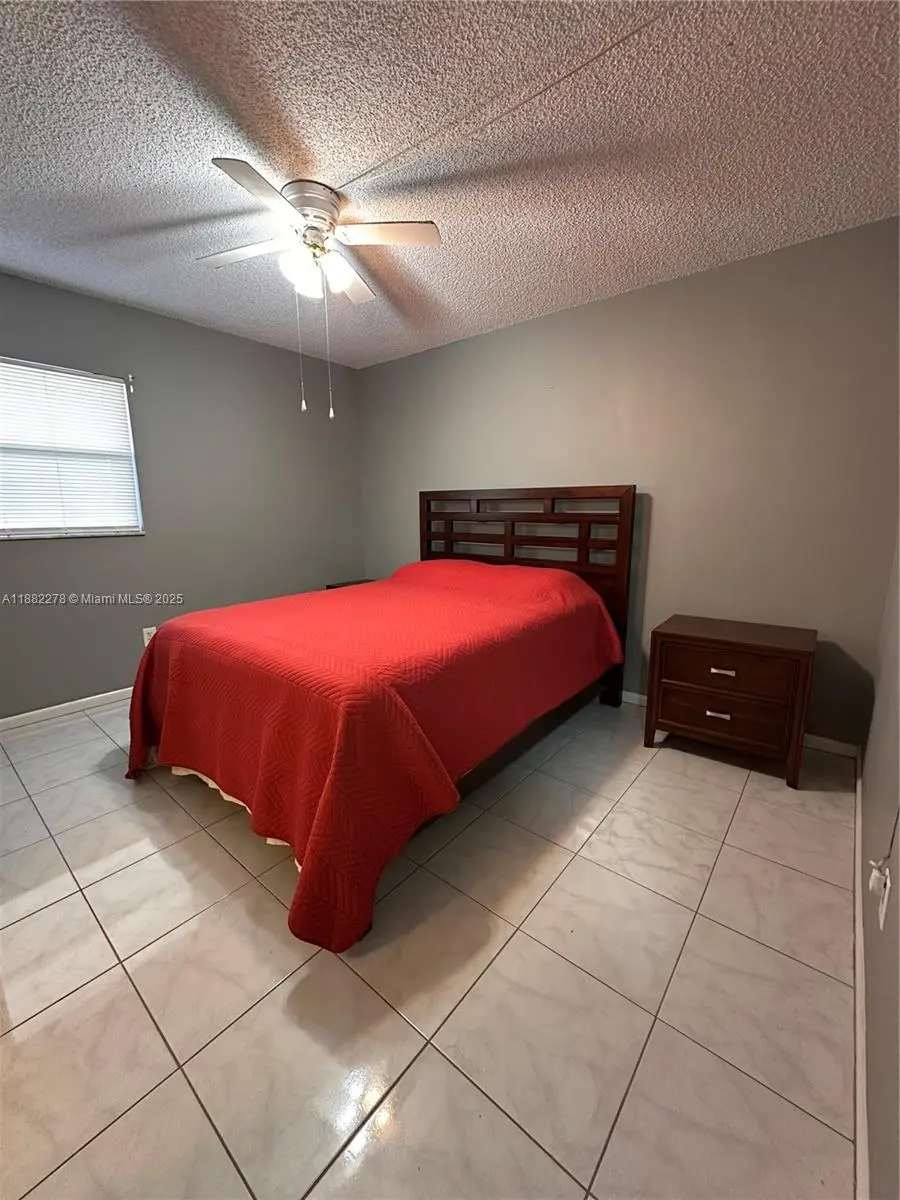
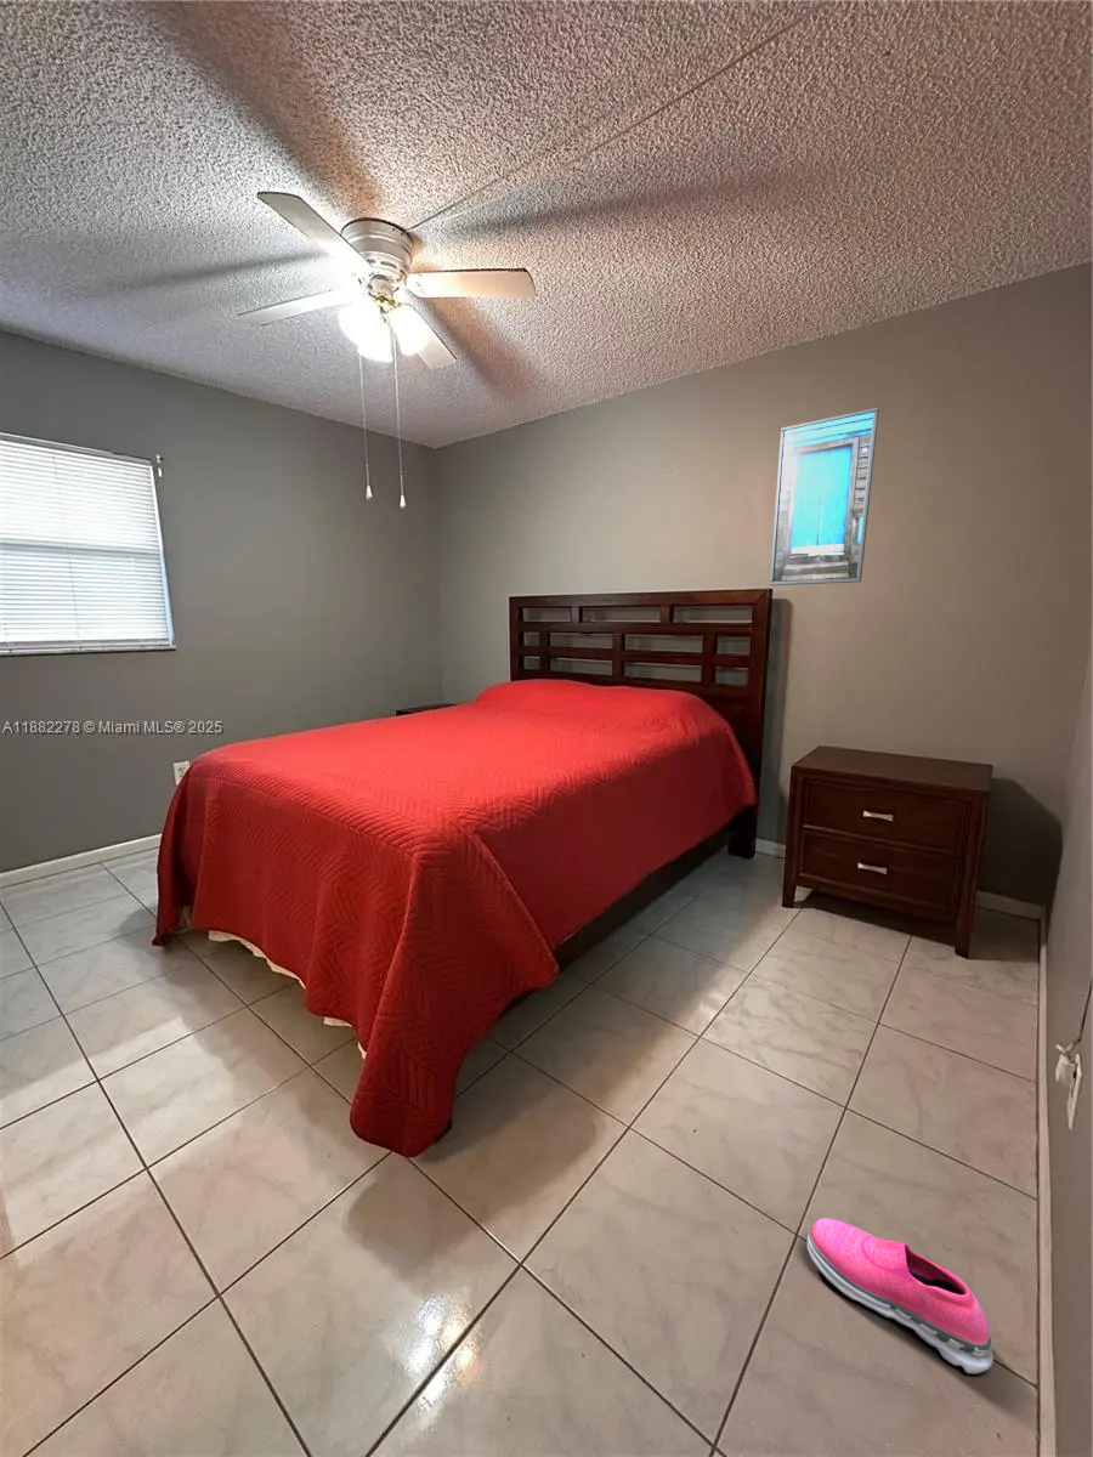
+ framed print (820, 503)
+ shoe (895, 1272)
